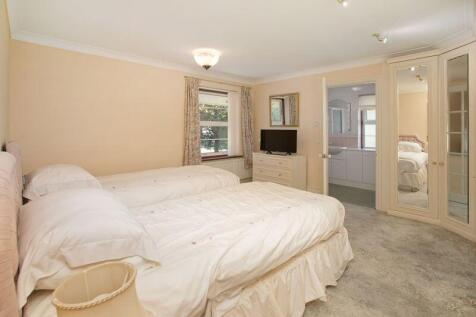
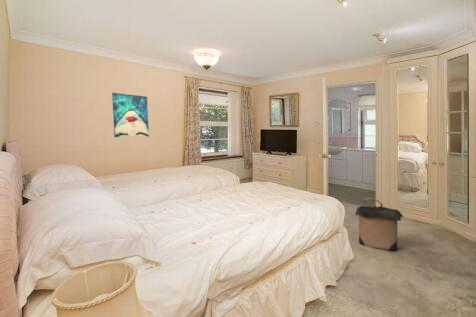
+ laundry hamper (378, 221)
+ wall art (131, 116)
